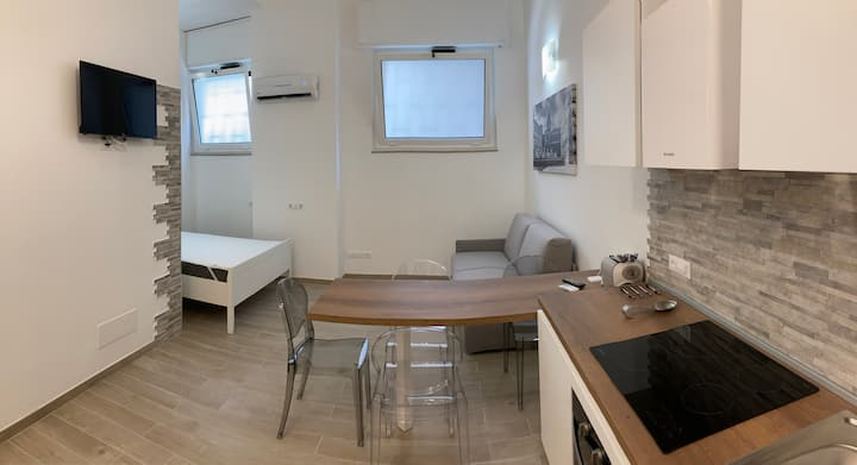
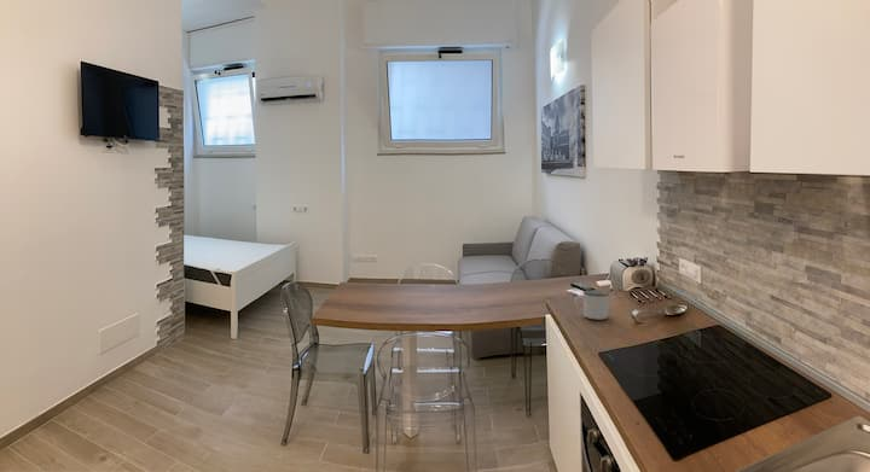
+ mug (591, 304)
